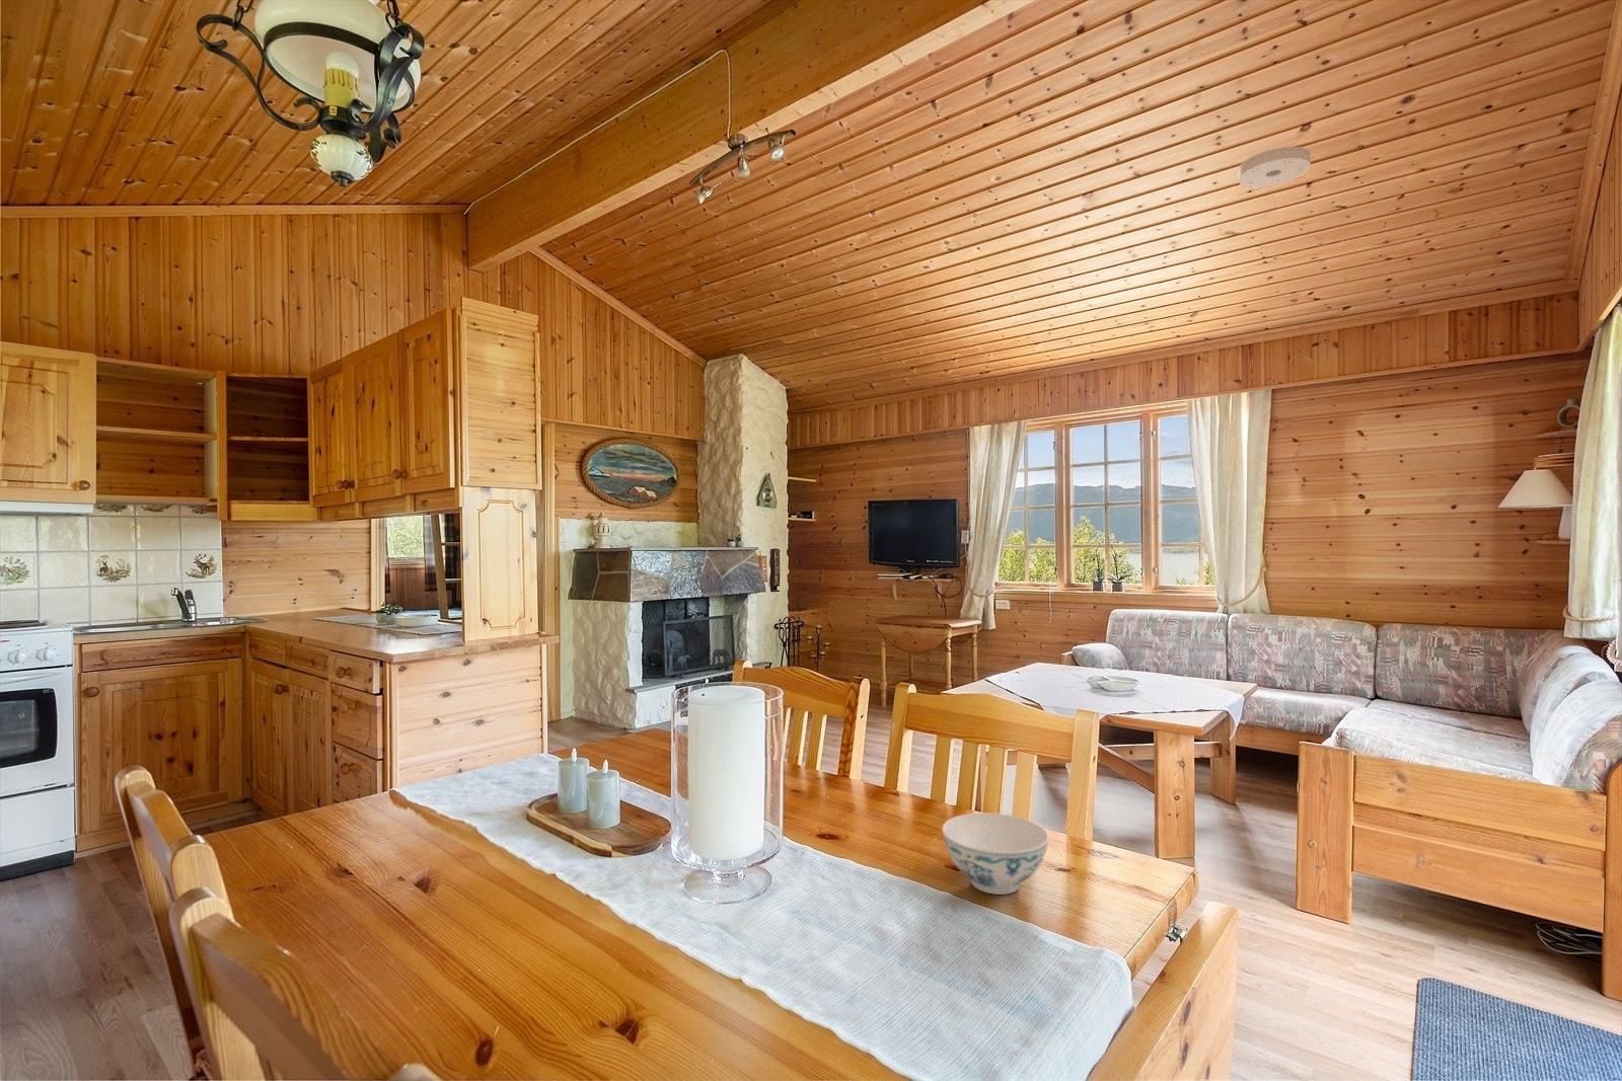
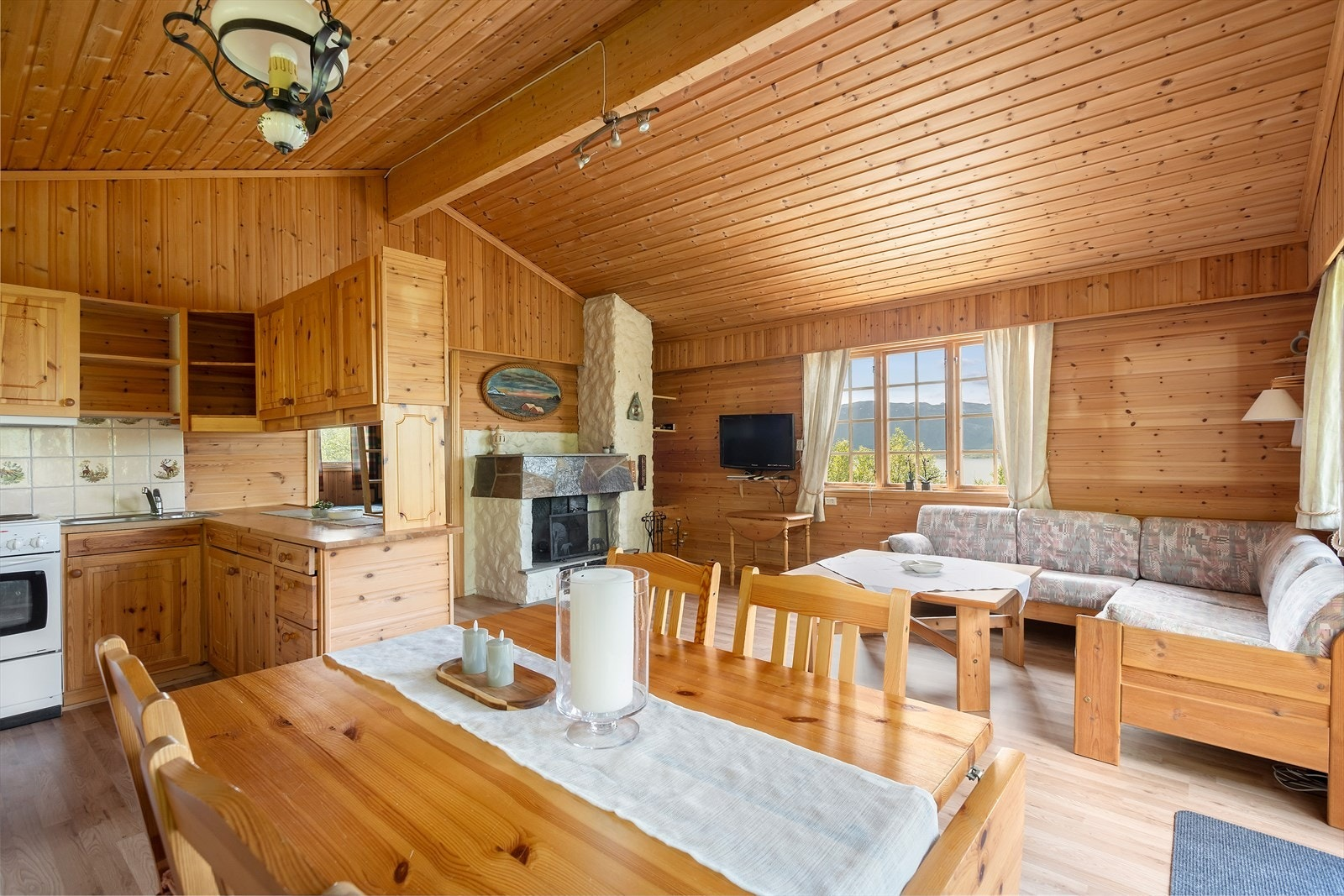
- chinaware (994, 857)
- smoke detector (1273, 168)
